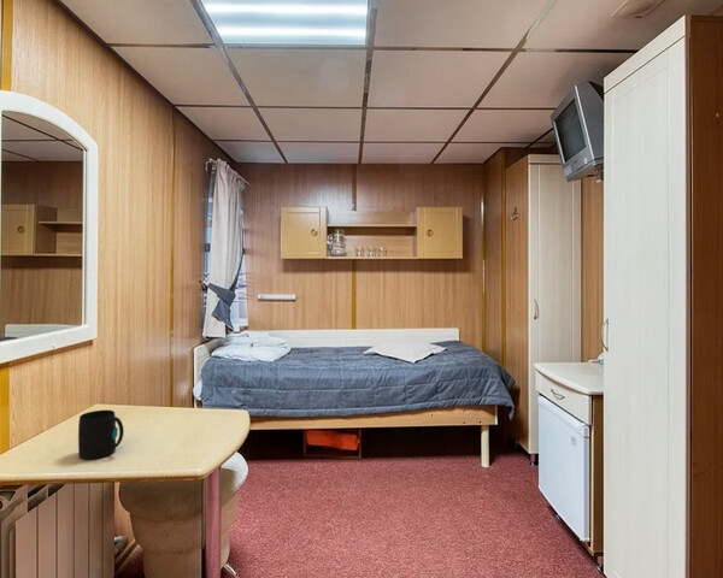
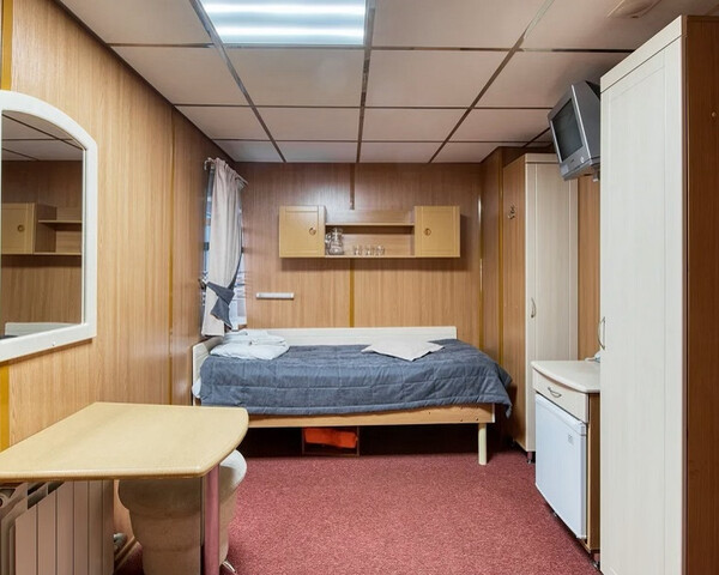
- mug (104, 434)
